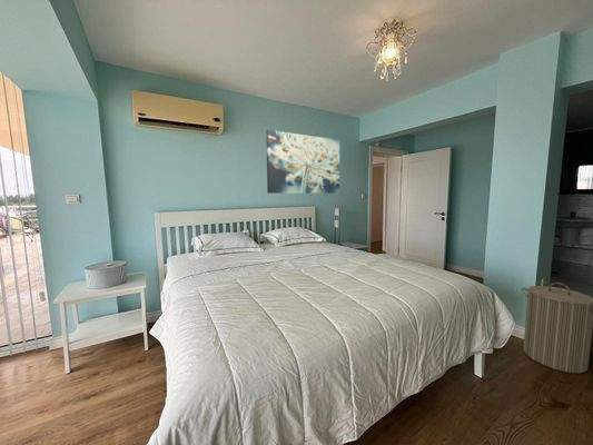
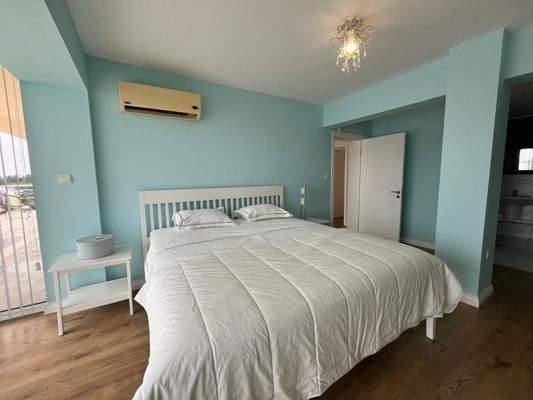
- wall art (306, 165)
- laundry hamper (556, 320)
